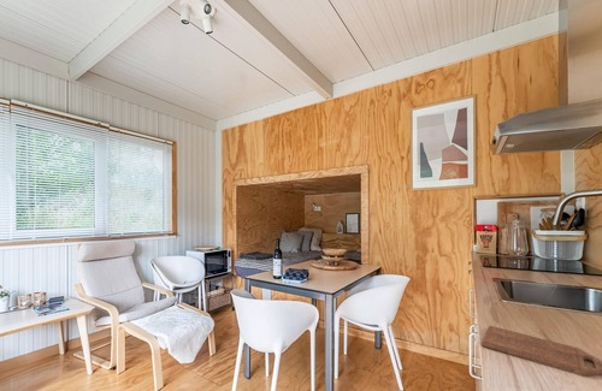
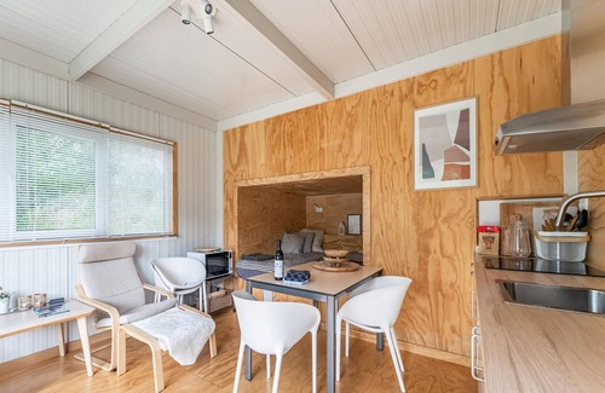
- cutting board (537, 349)
